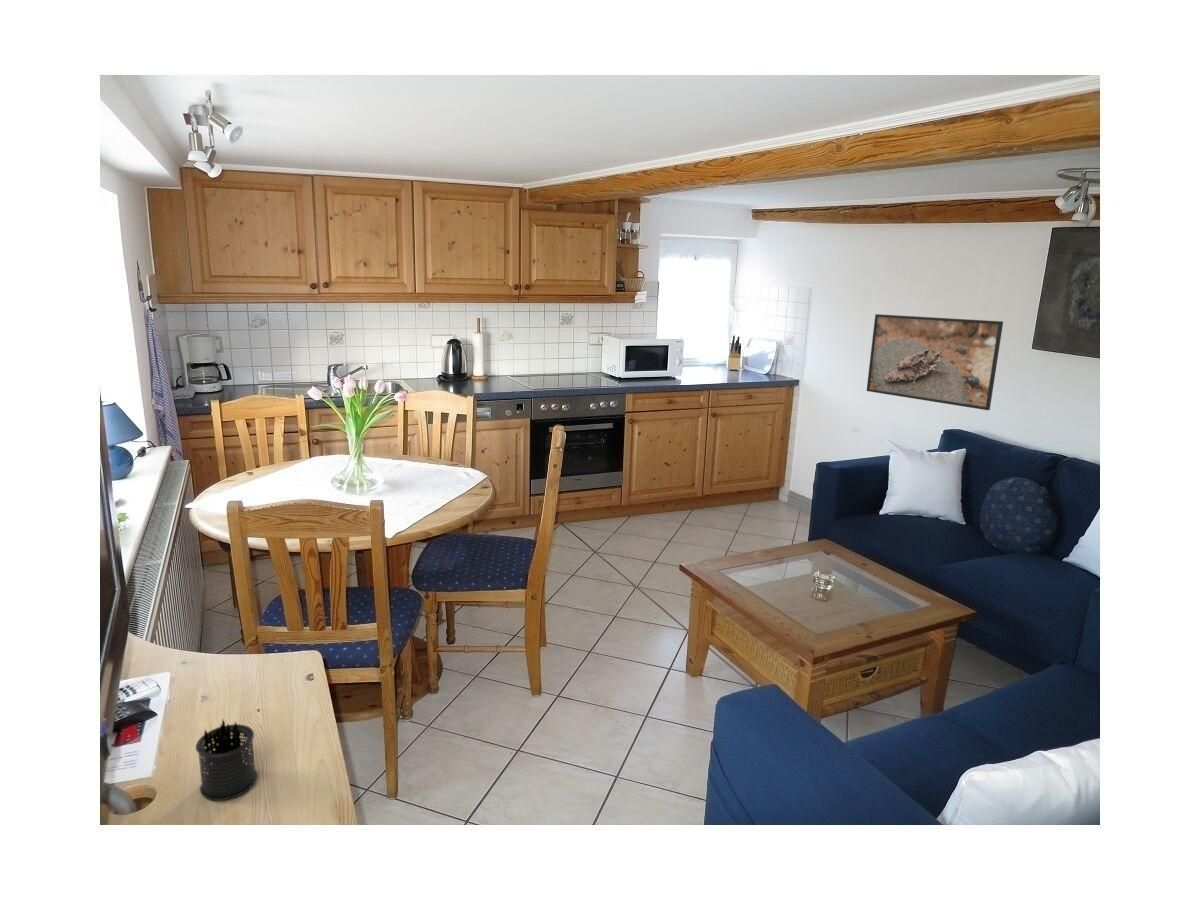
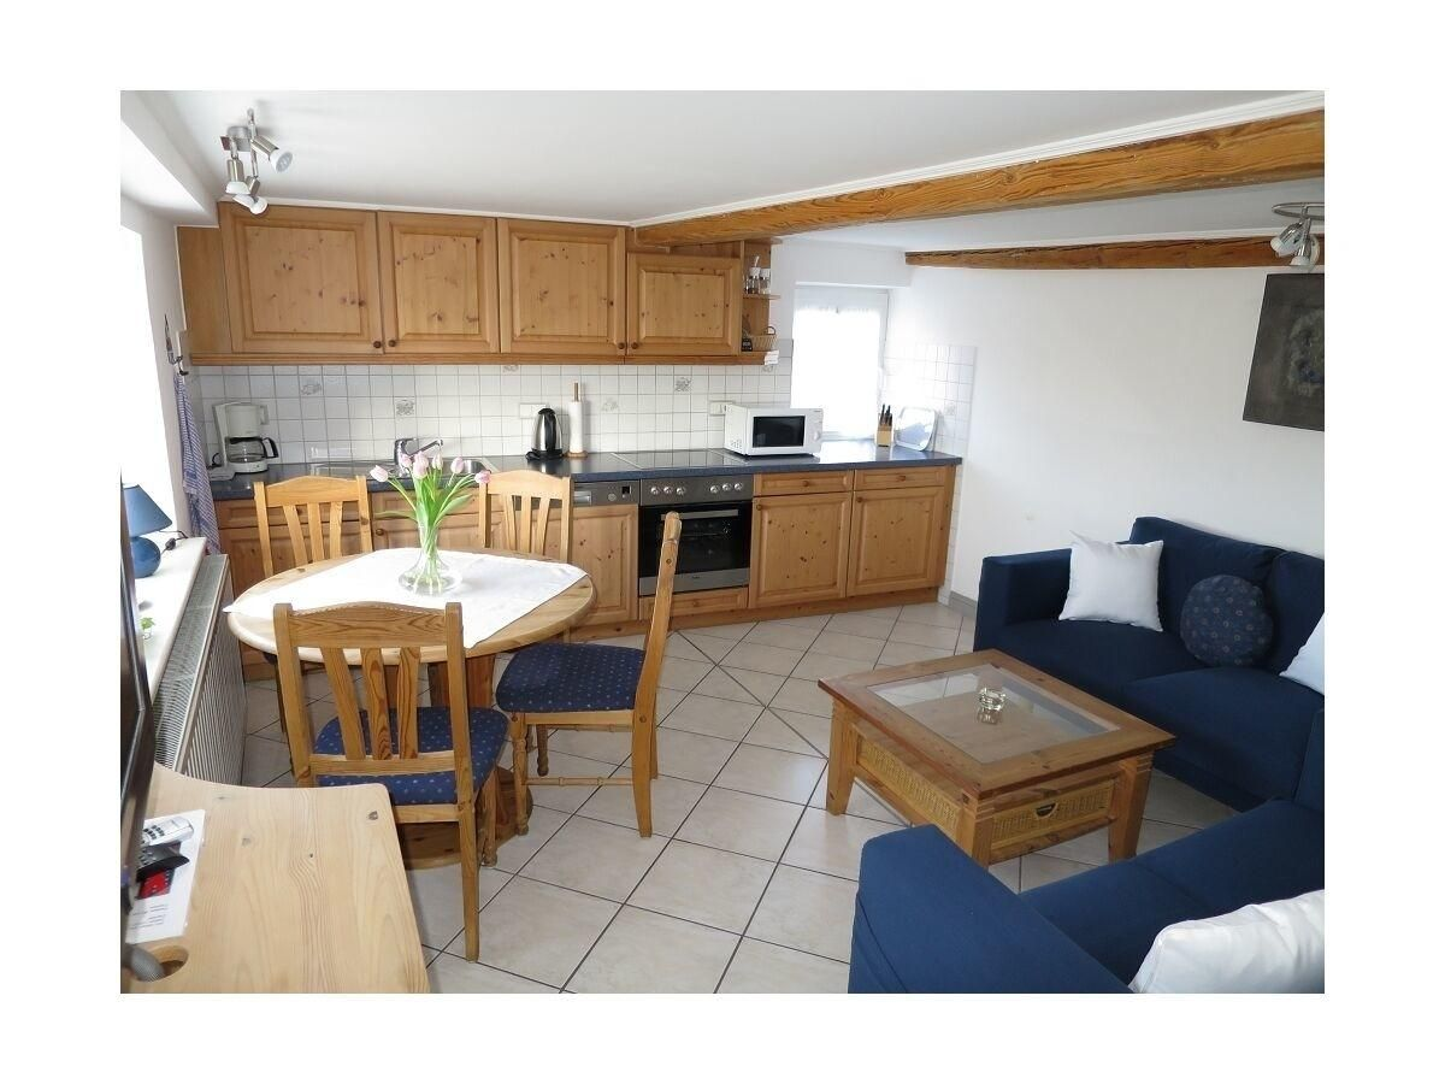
- pen holder (226, 750)
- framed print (929, 359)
